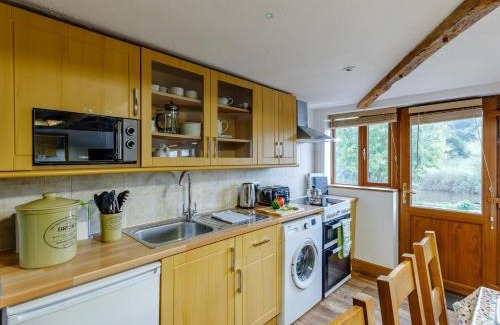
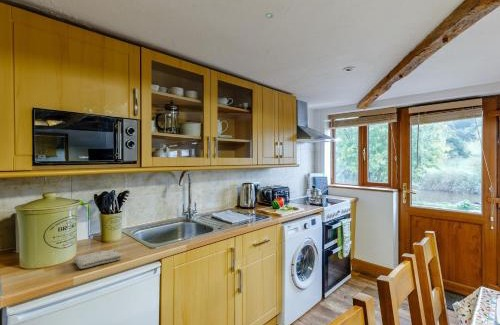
+ washcloth (98, 258)
